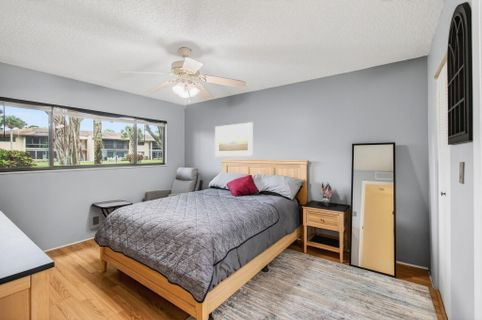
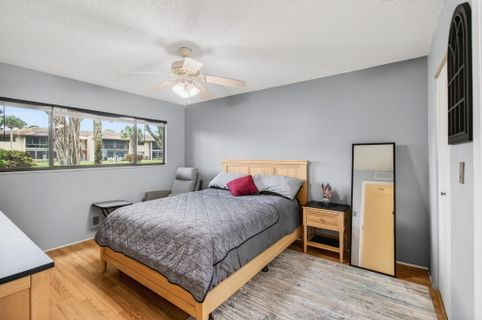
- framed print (232, 140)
